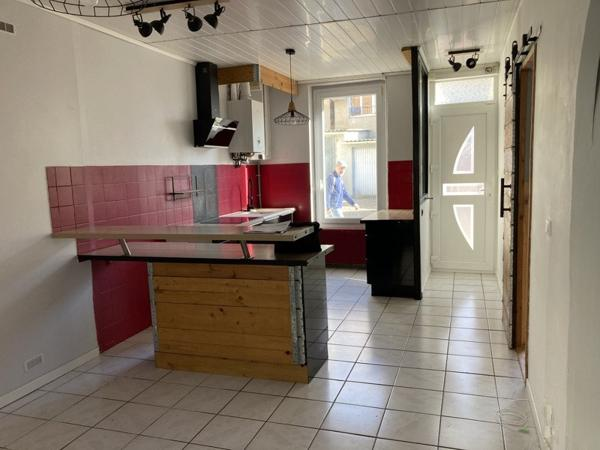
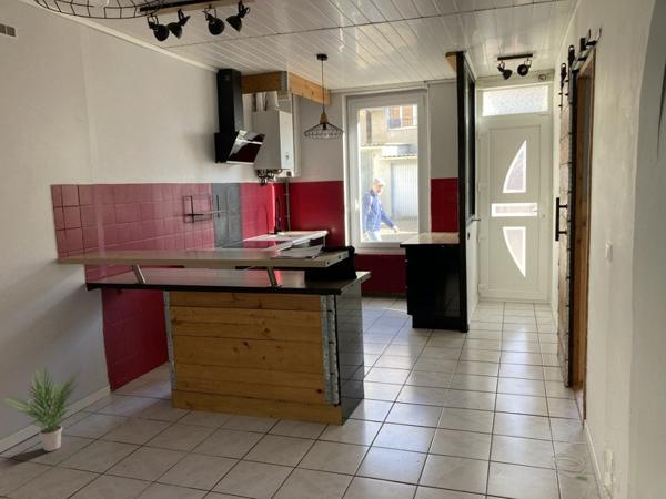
+ potted plant (49, 410)
